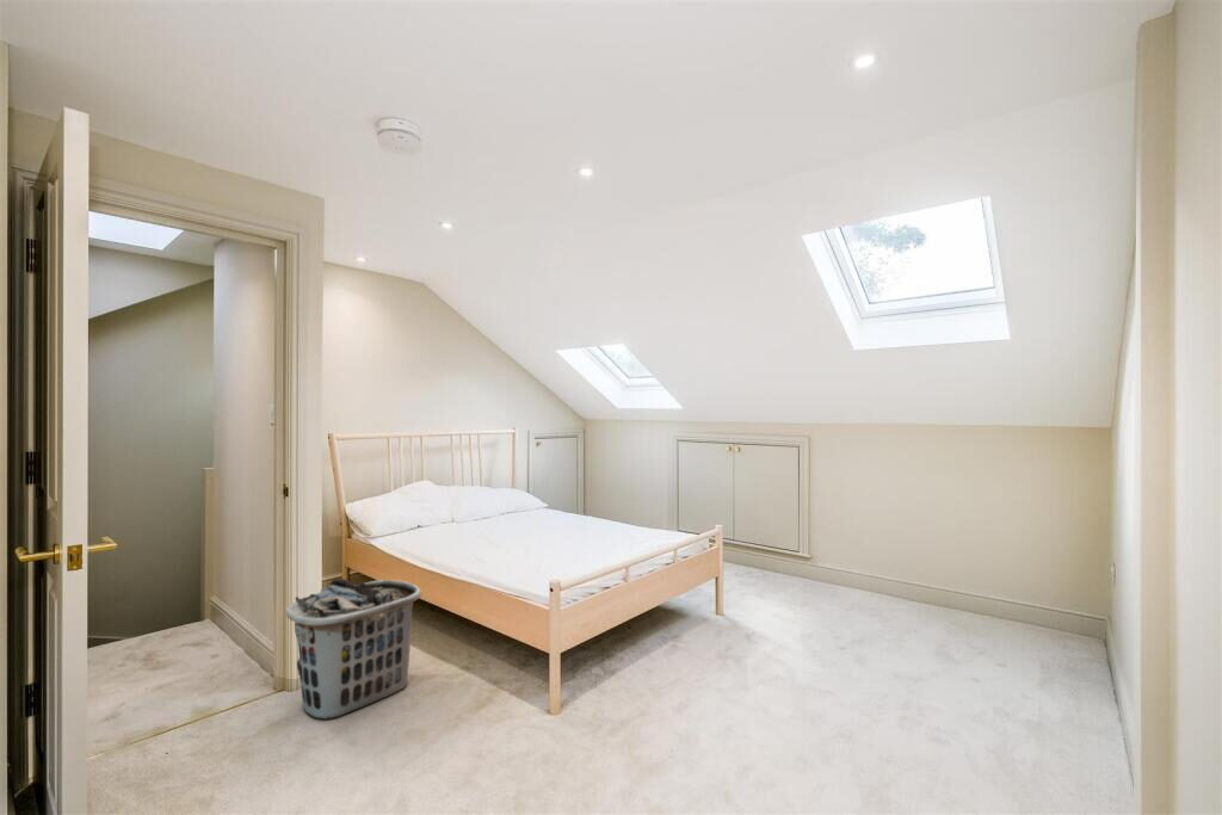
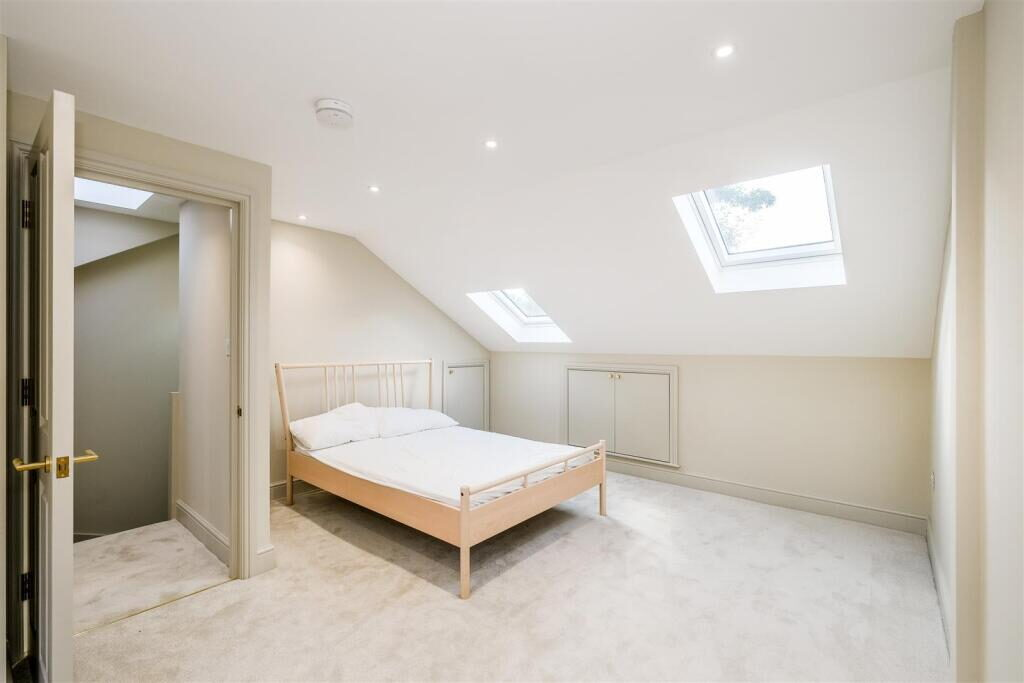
- clothes hamper (357, 636)
